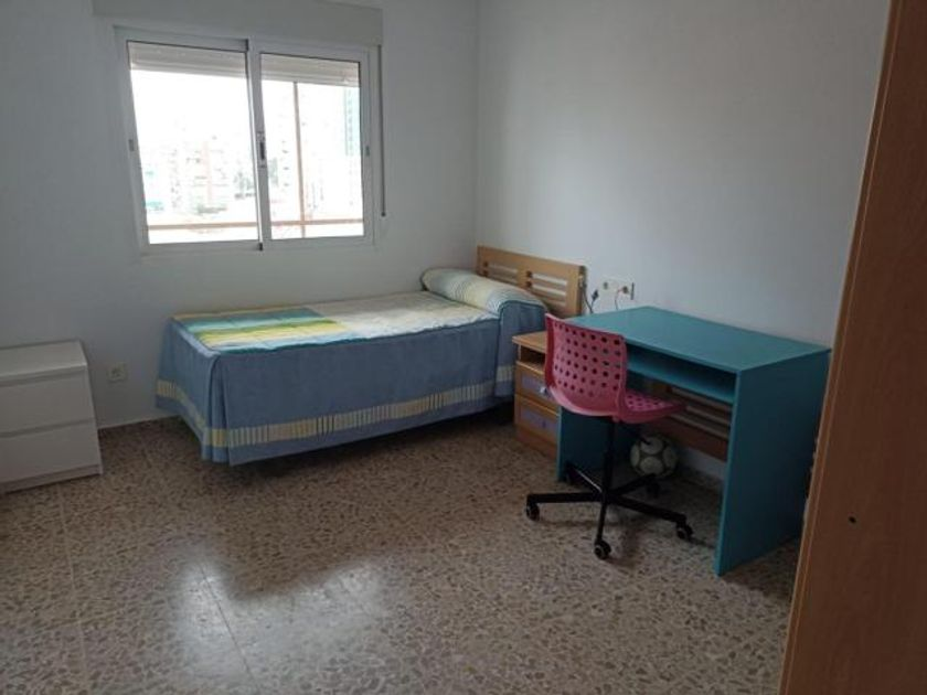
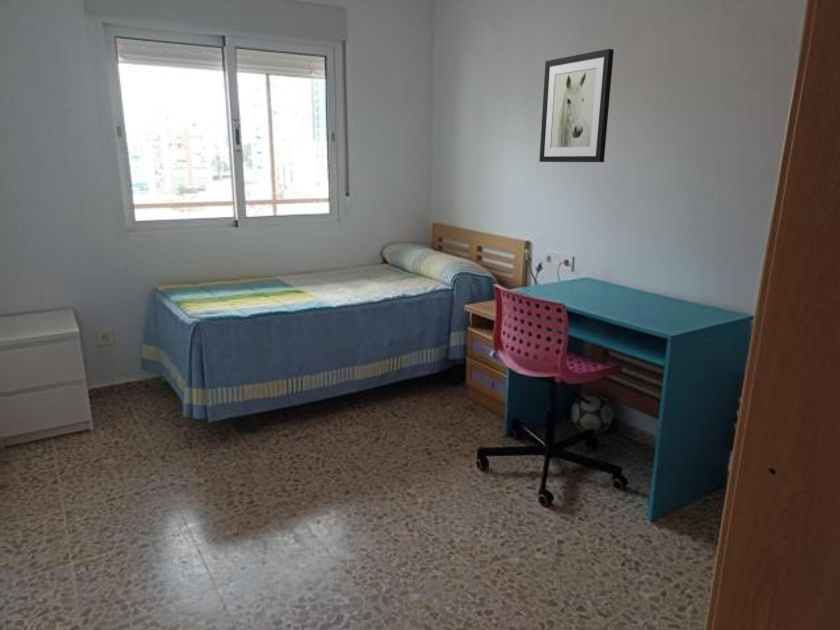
+ wall art (573, 109)
